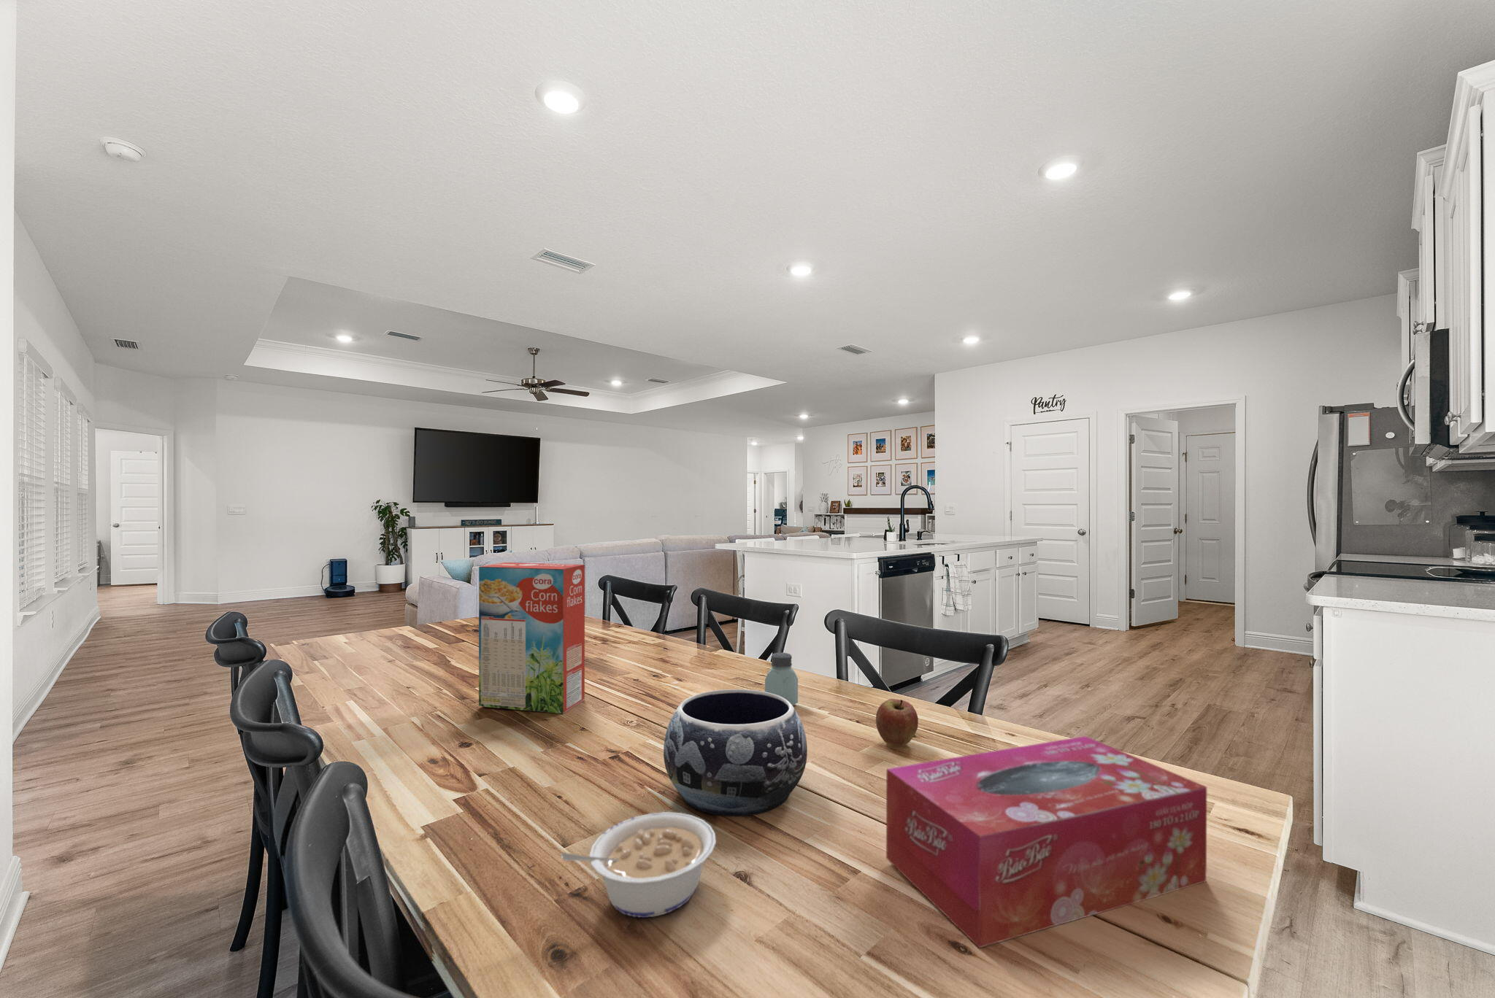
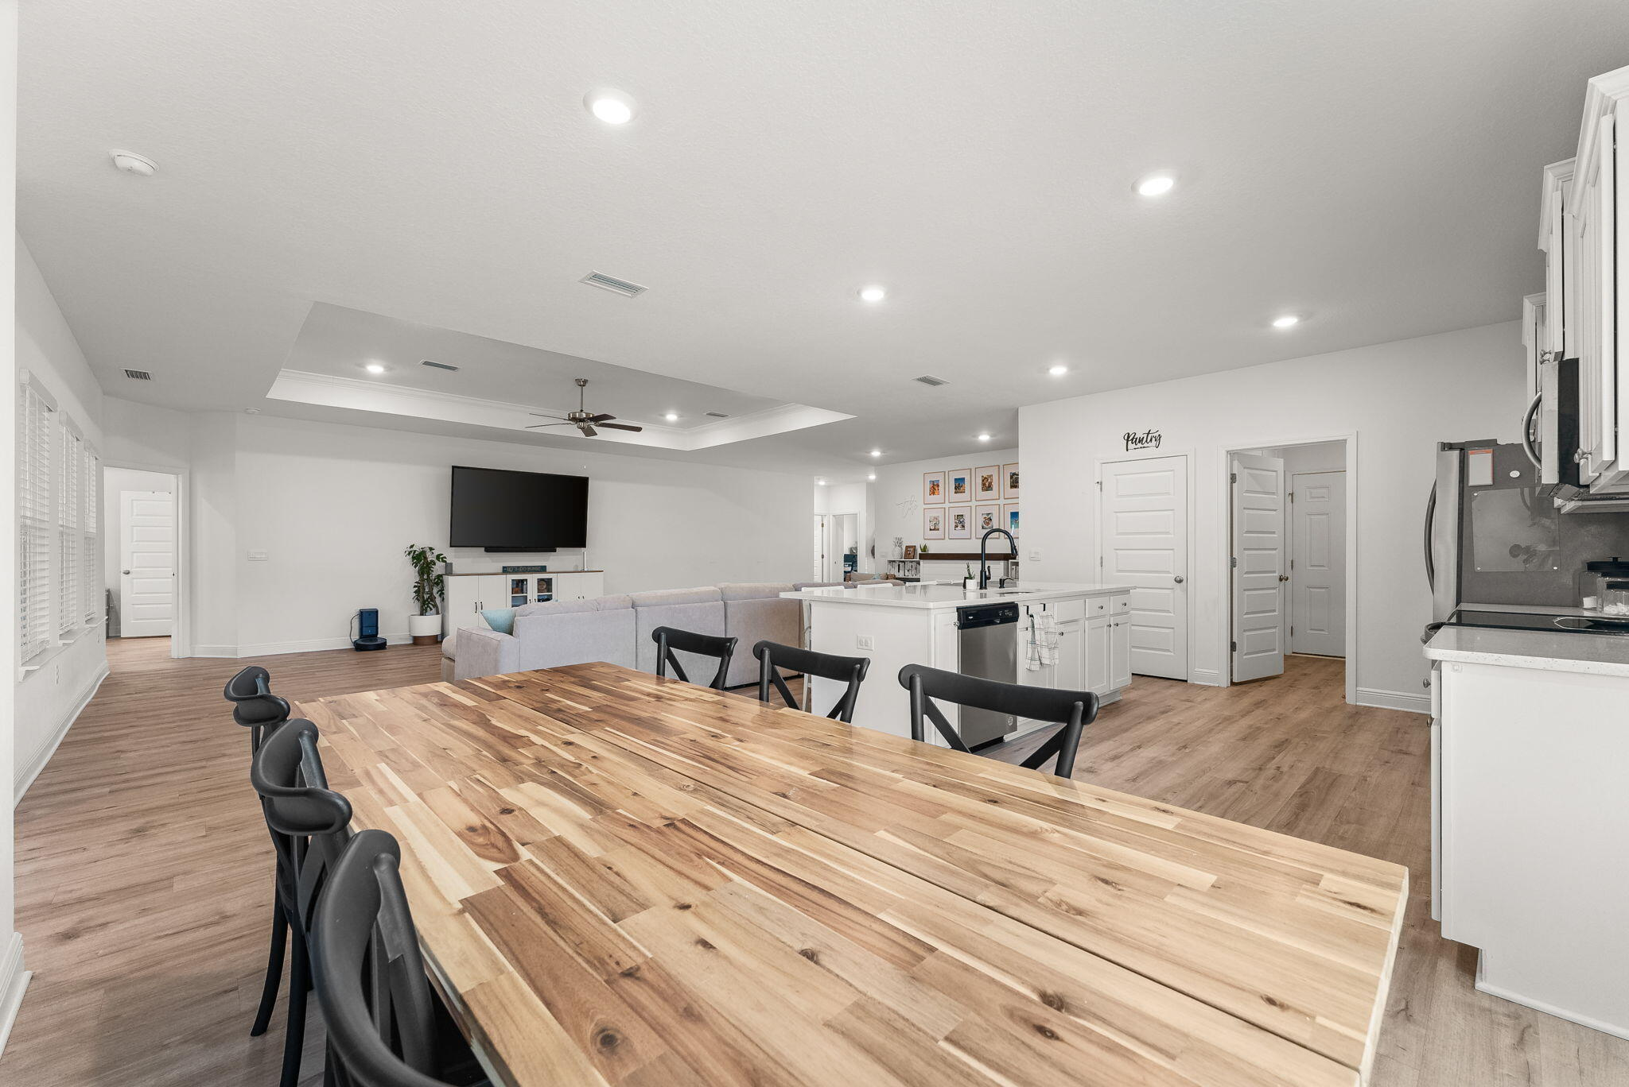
- decorative bowl (735, 747)
- fruit (897, 720)
- cereal box (532, 634)
- saltshaker (781, 679)
- tissue box (1040, 823)
- legume (651, 864)
